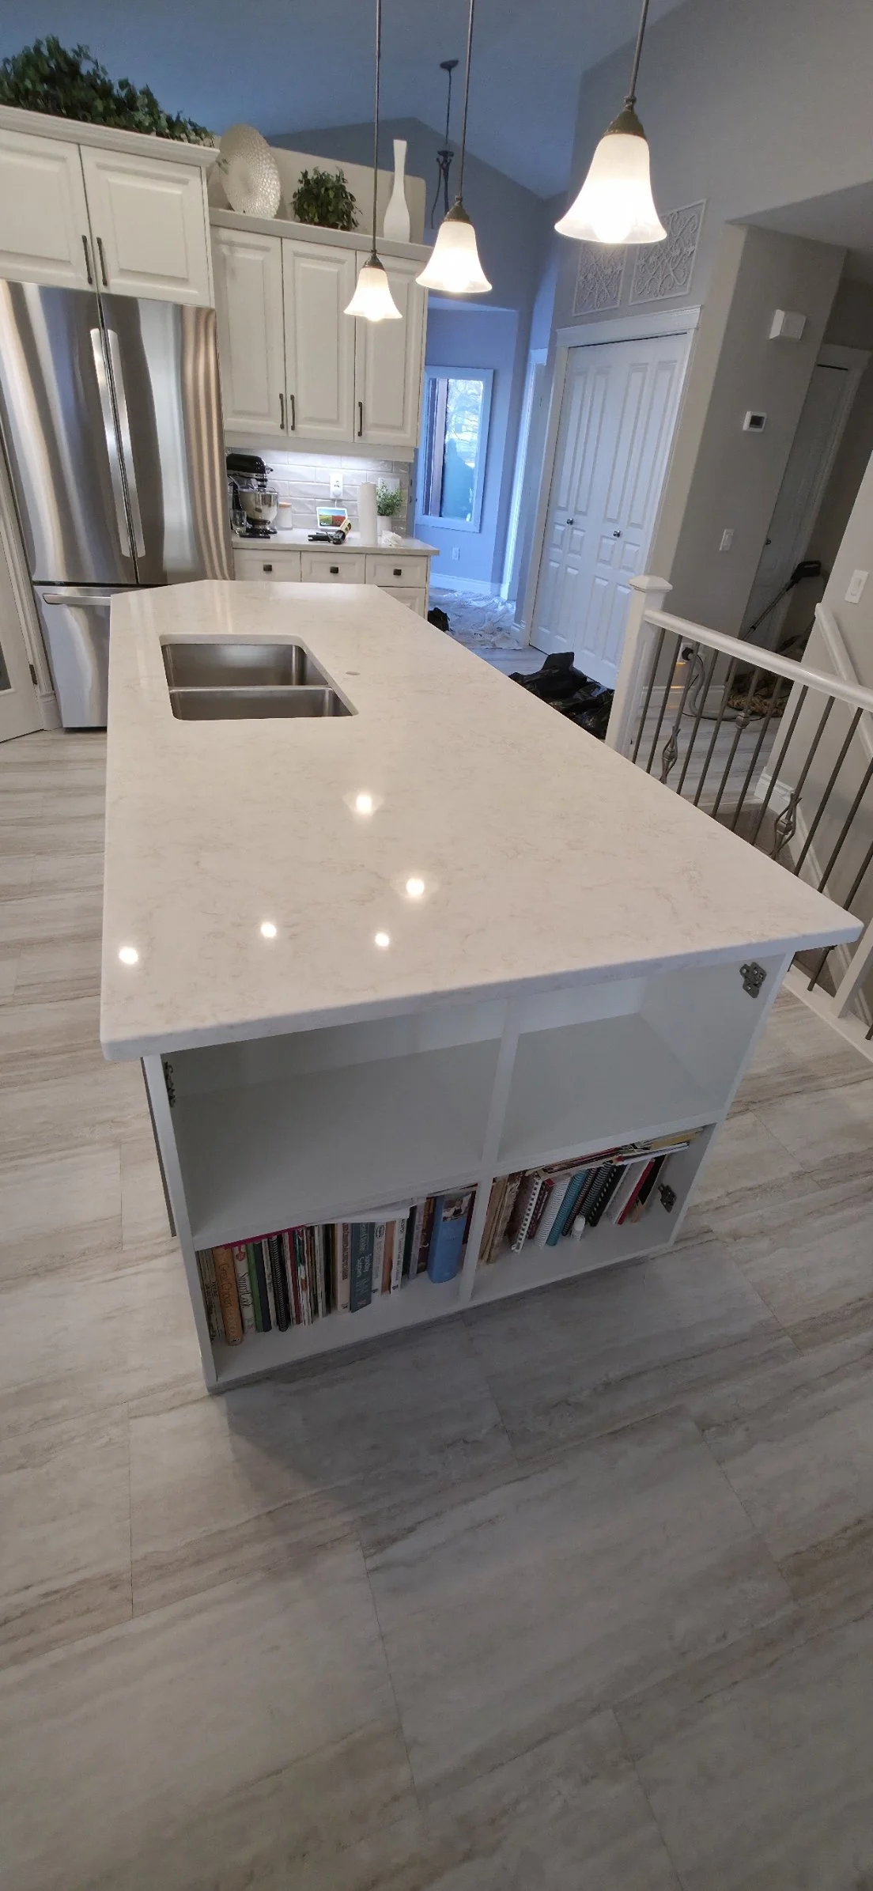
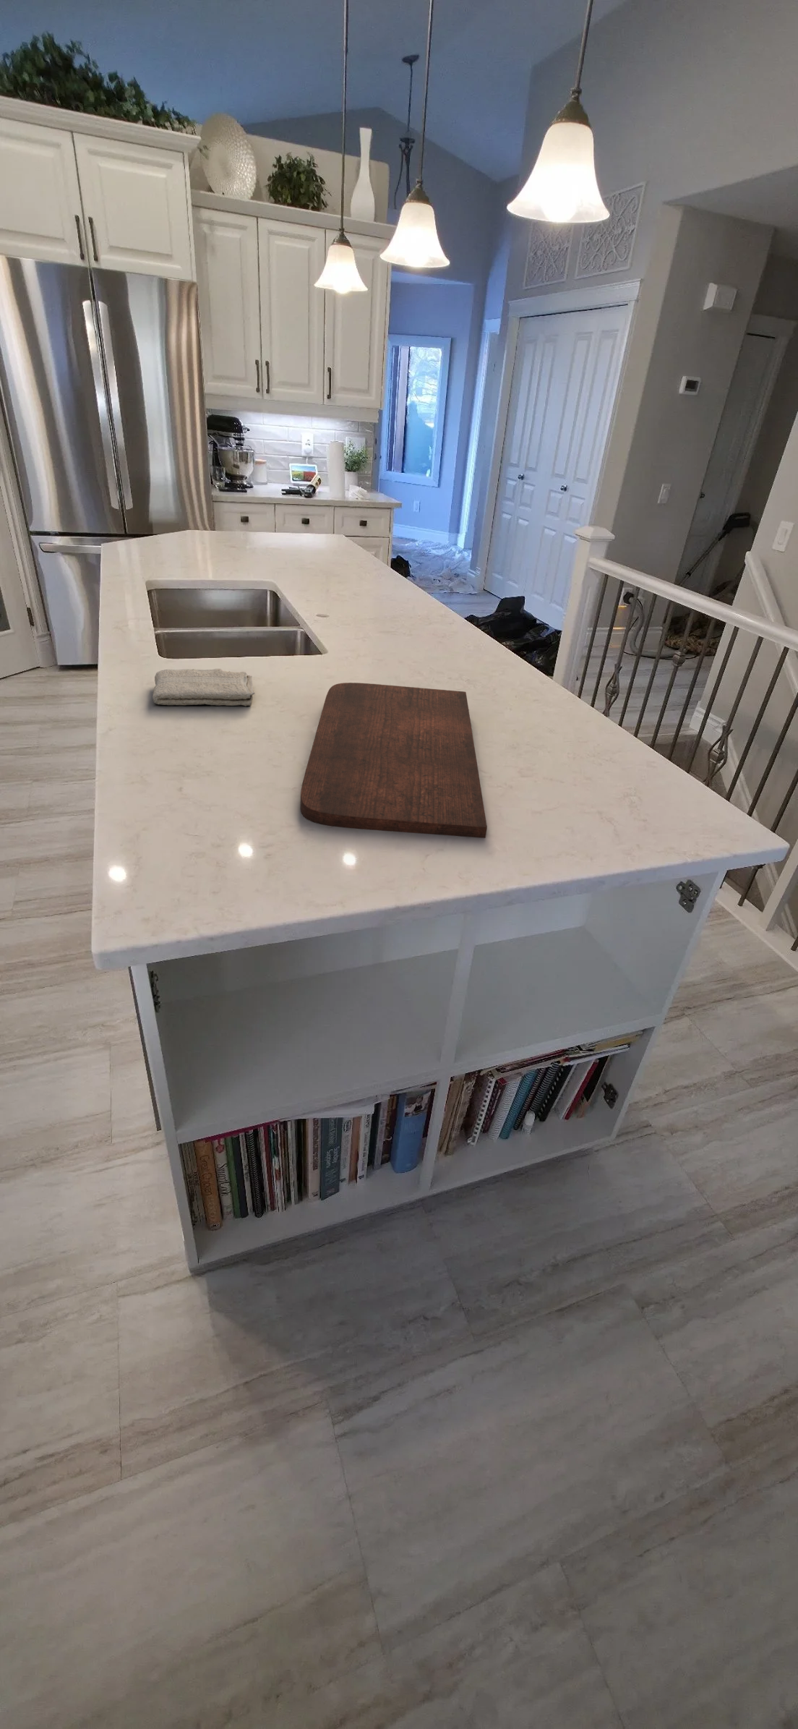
+ washcloth (204, 687)
+ cutting board (395, 748)
